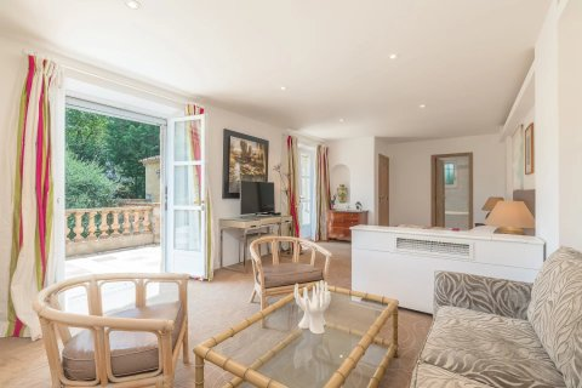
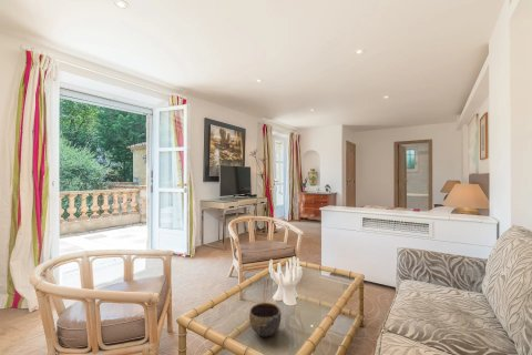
+ bowl (265, 321)
